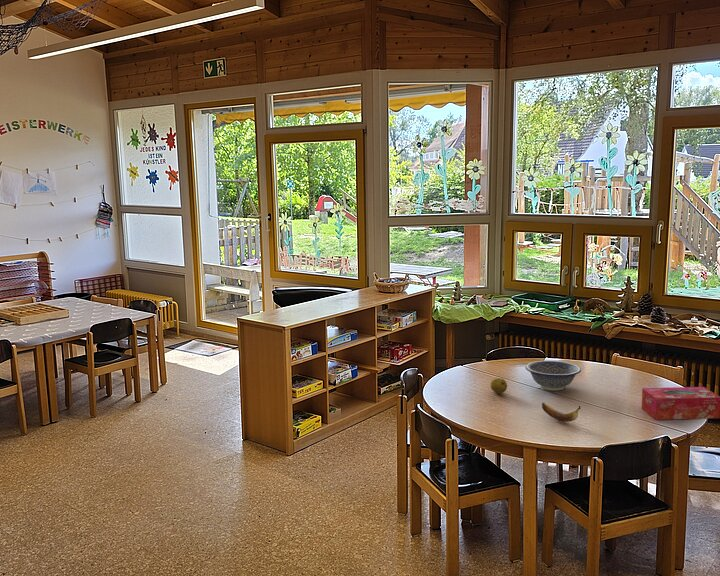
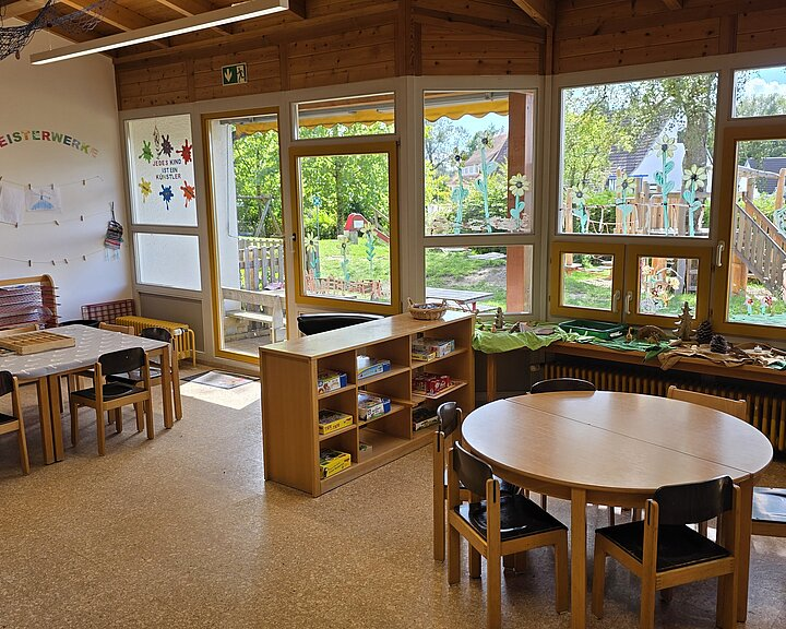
- banana (560, 412)
- tissue box (680, 402)
- fruit (498, 385)
- decorative bowl (552, 377)
